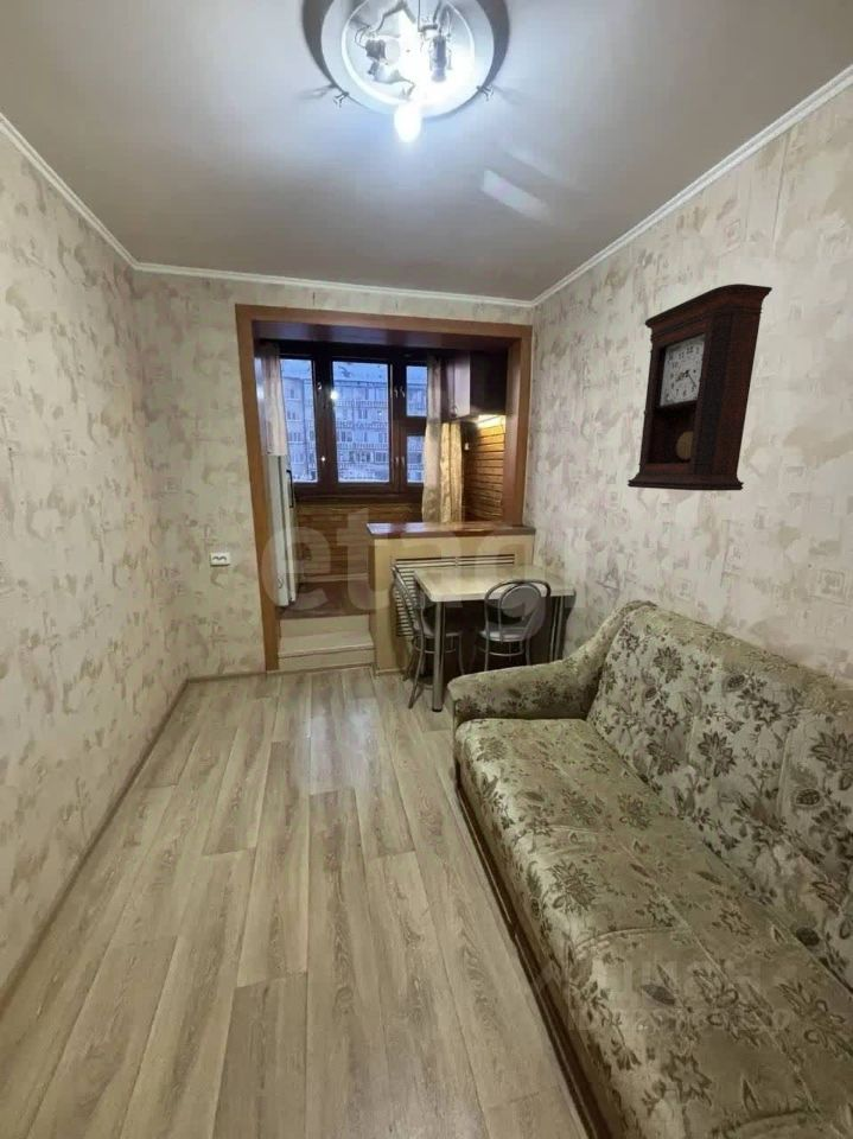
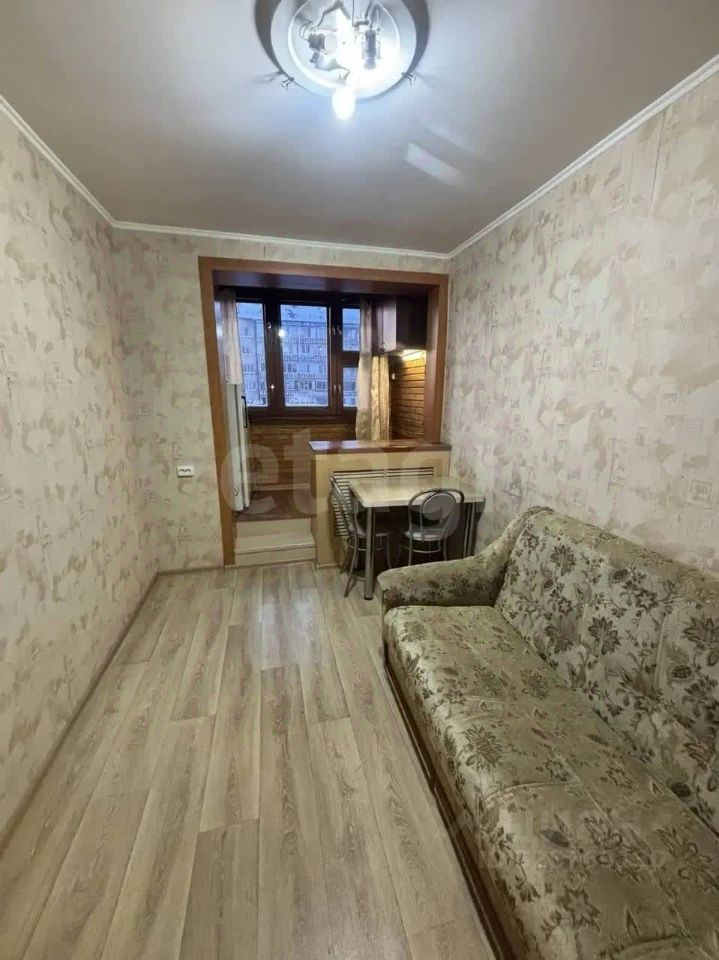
- pendulum clock (686, 401)
